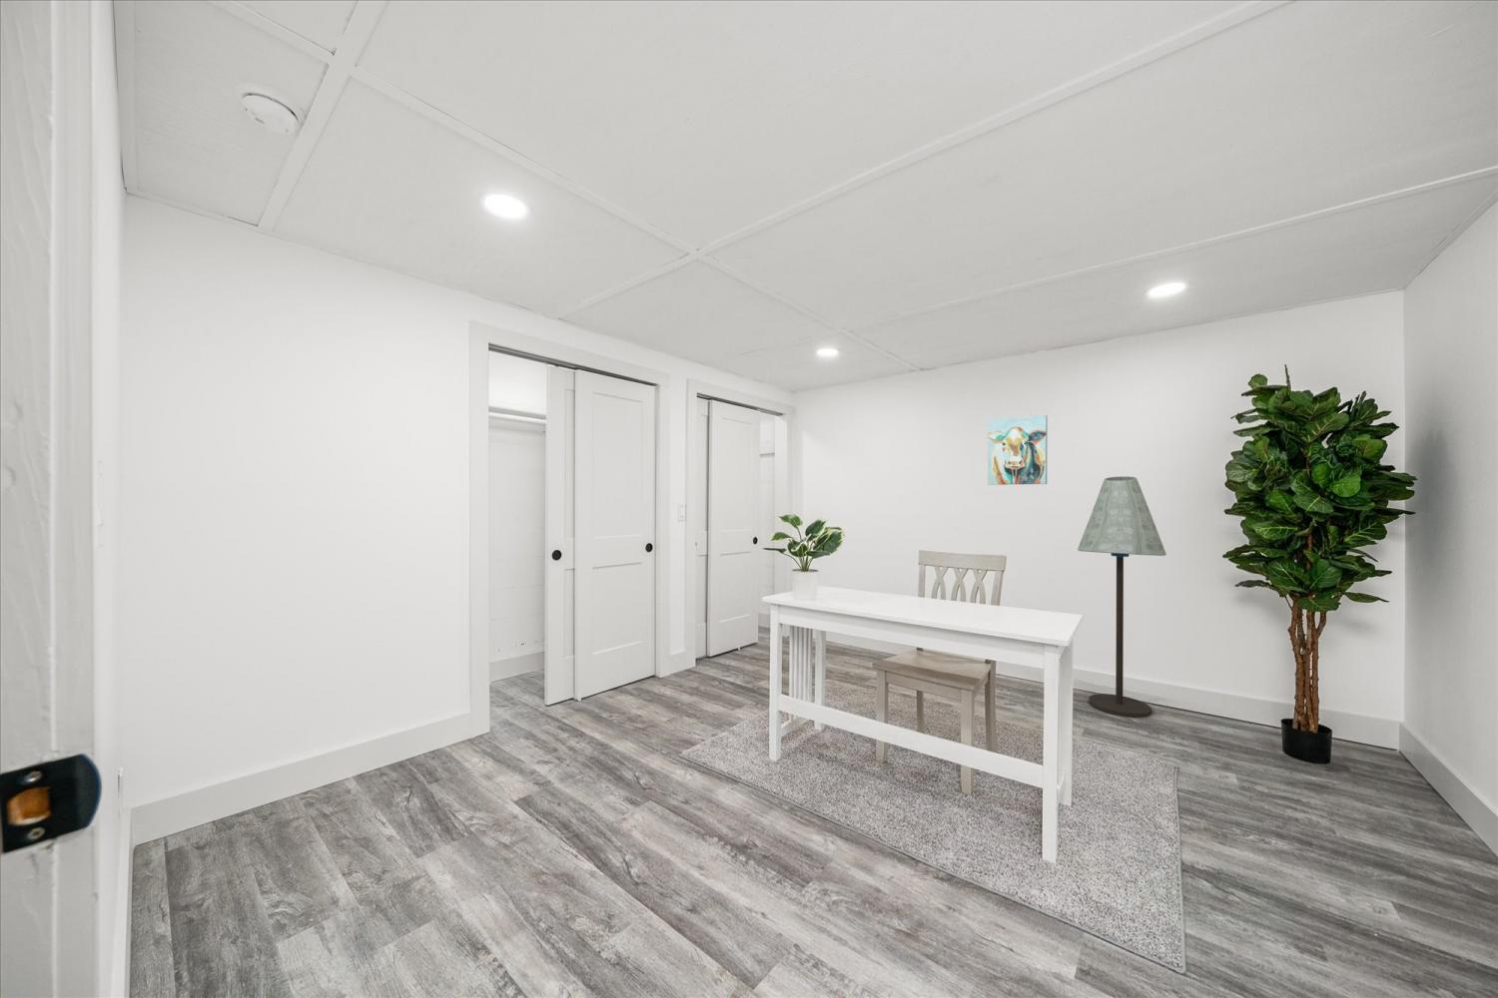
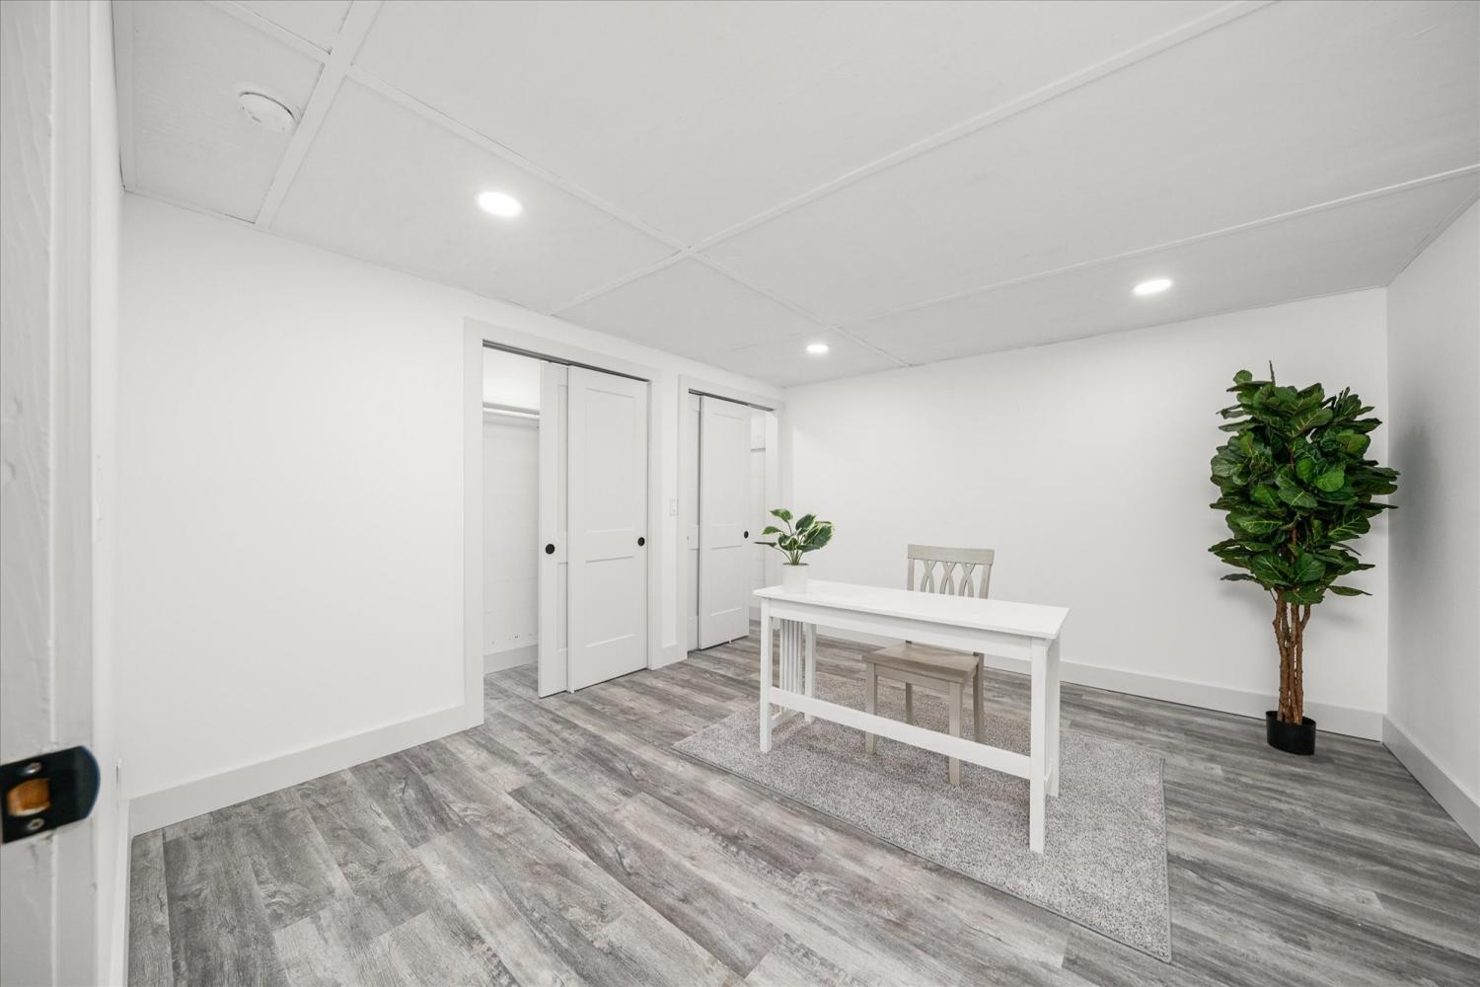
- wall art (1015, 451)
- floor lamp (1119, 590)
